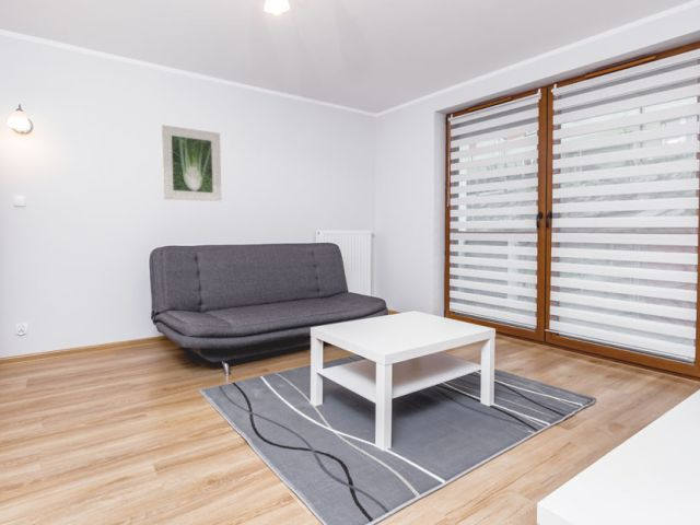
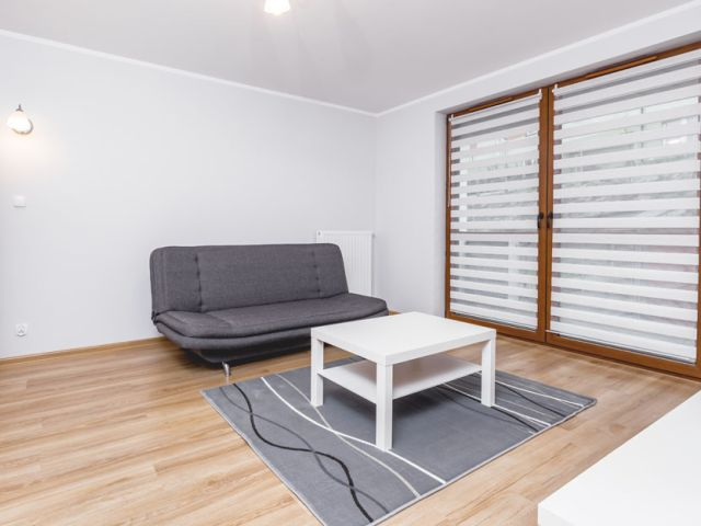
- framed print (192, 164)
